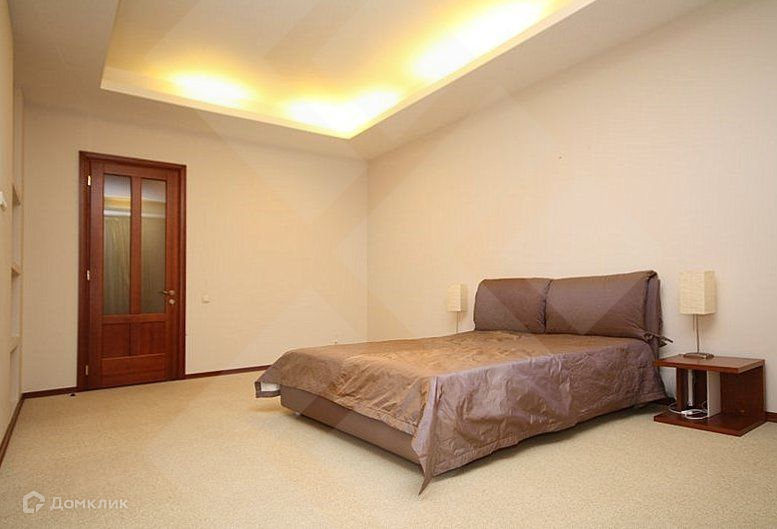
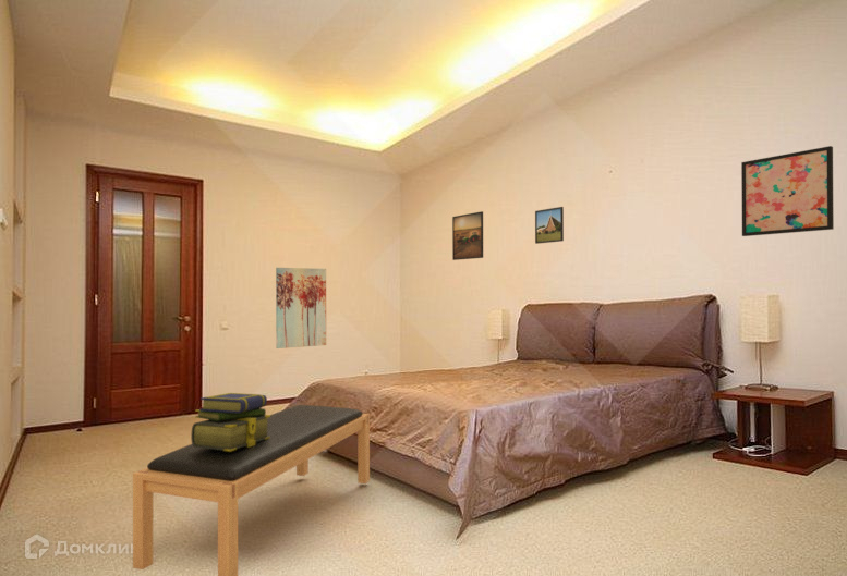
+ wall art (785, 194)
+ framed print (548, 225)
+ wall art (301, 307)
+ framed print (467, 236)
+ stack of books (232, 417)
+ bench (274, 473)
